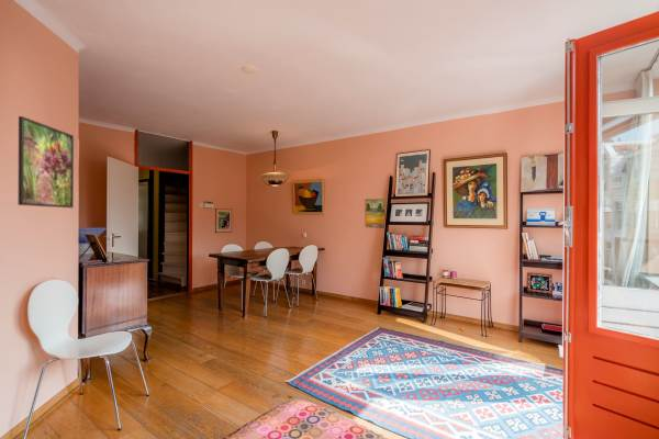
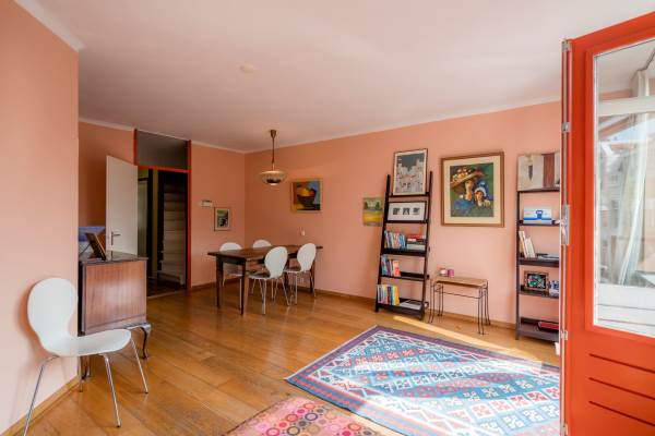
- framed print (48, 166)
